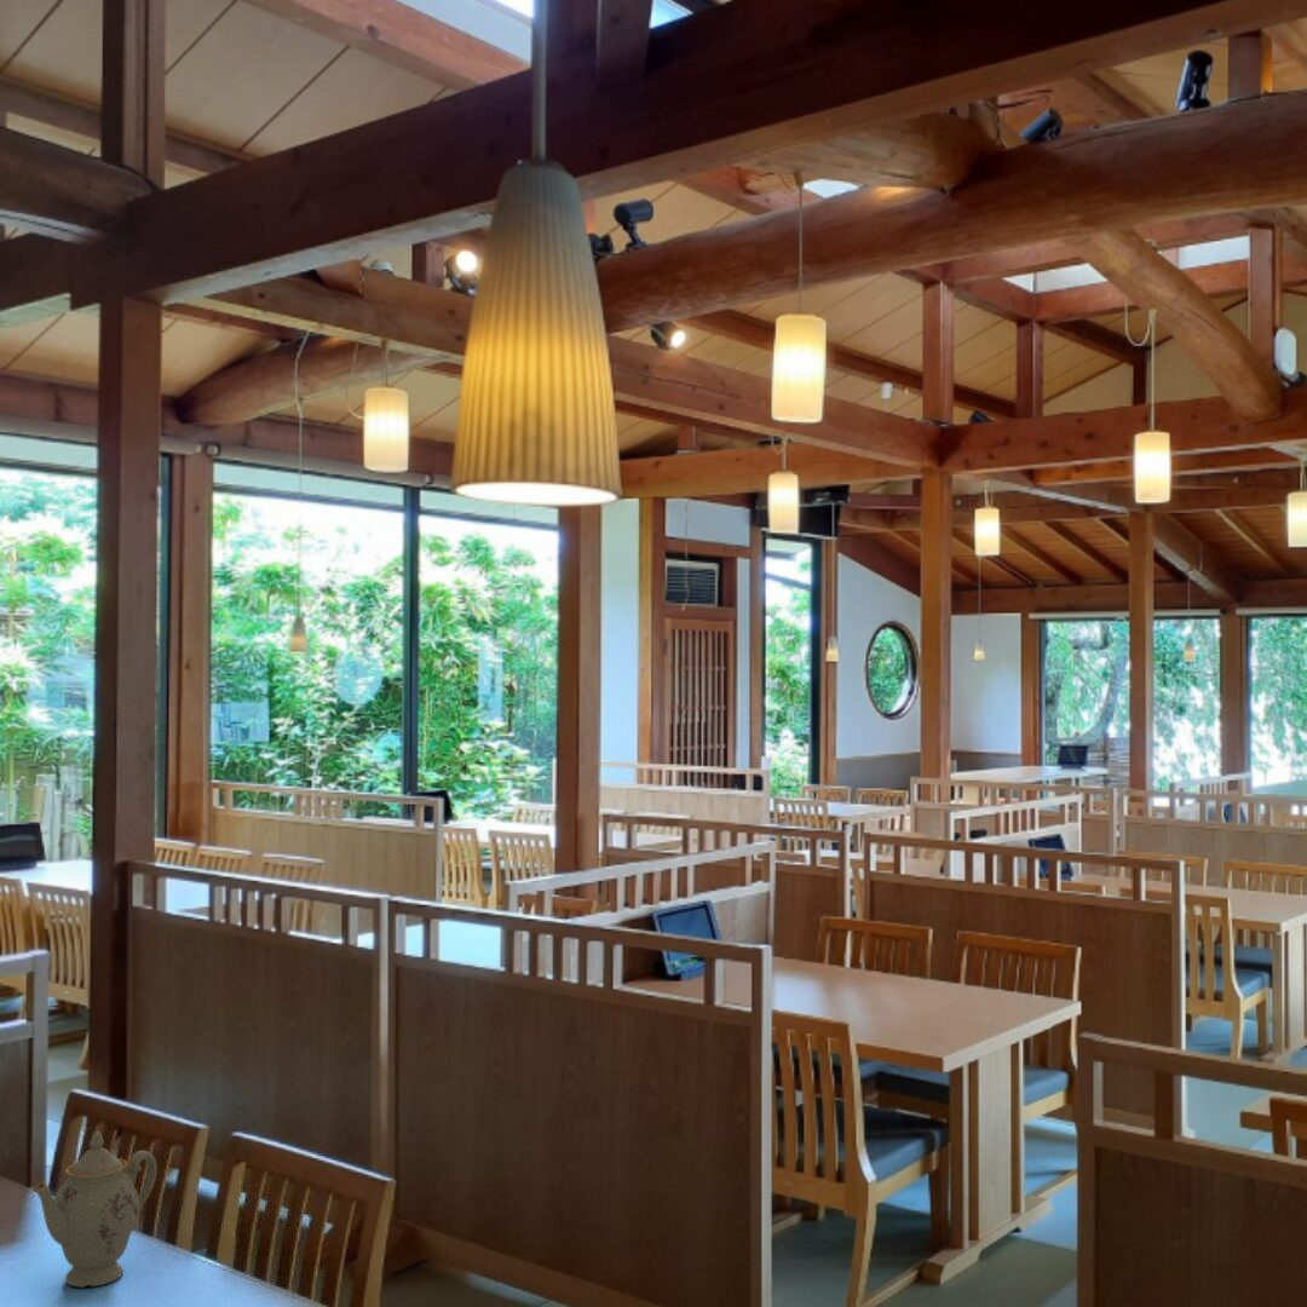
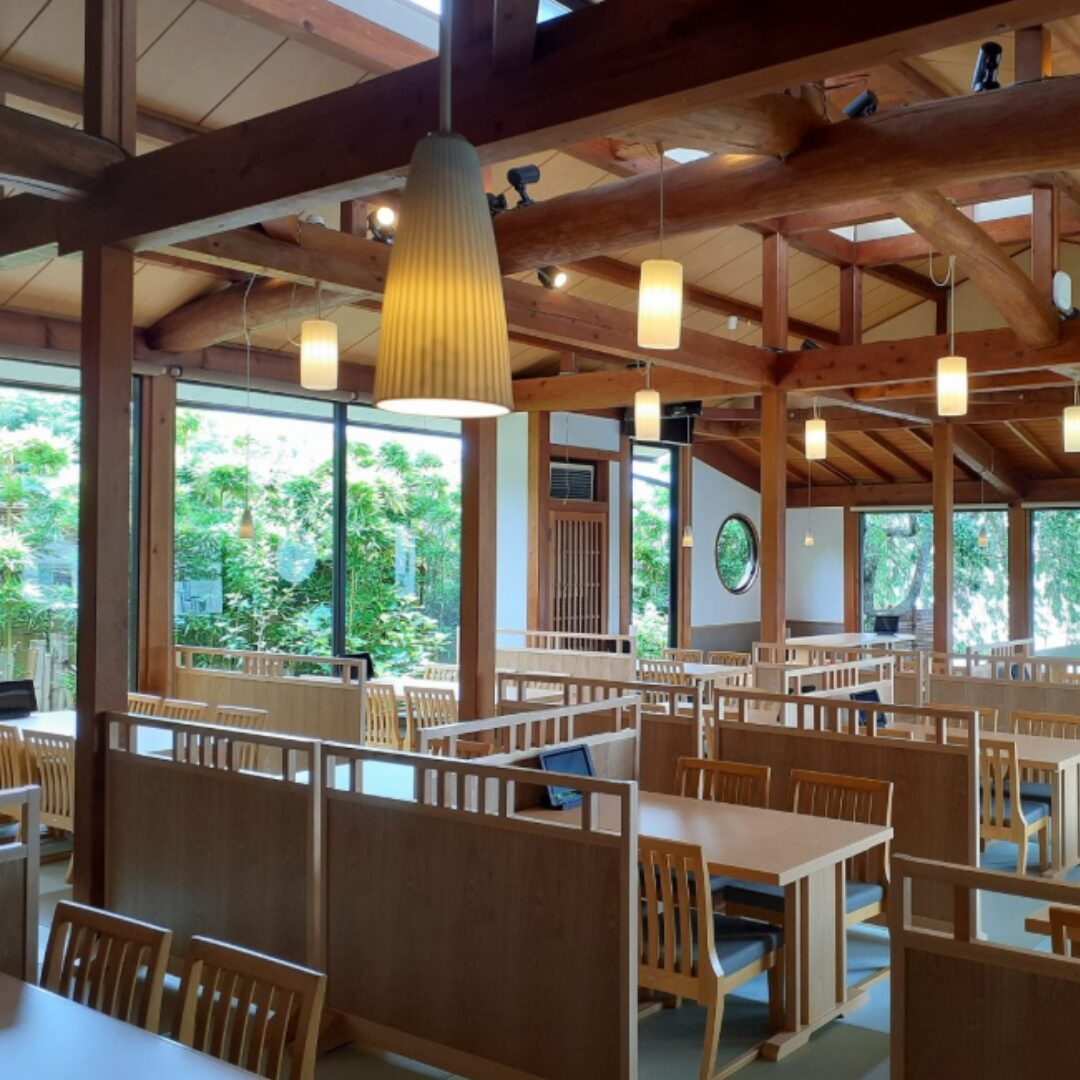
- chinaware (94, 1203)
